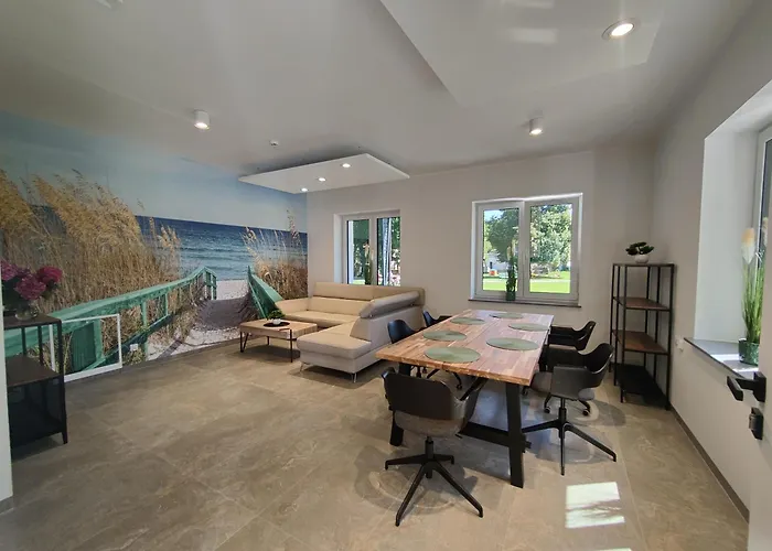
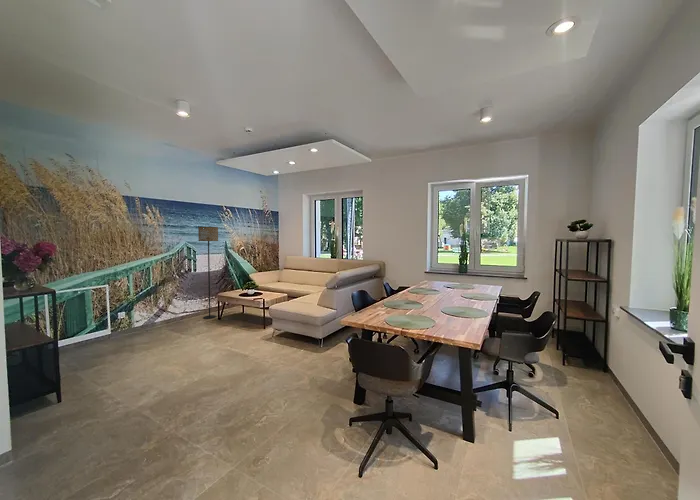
+ floor lamp (209, 272)
